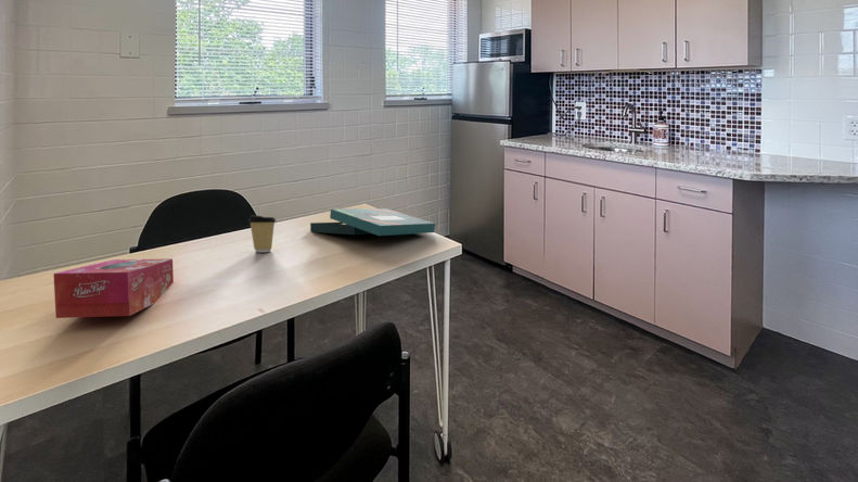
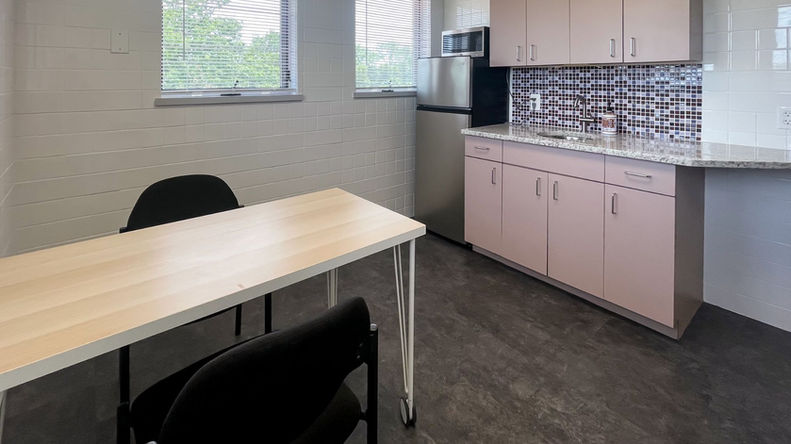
- coffee cup (262, 233)
- board game (371, 220)
- tissue box (120, 284)
